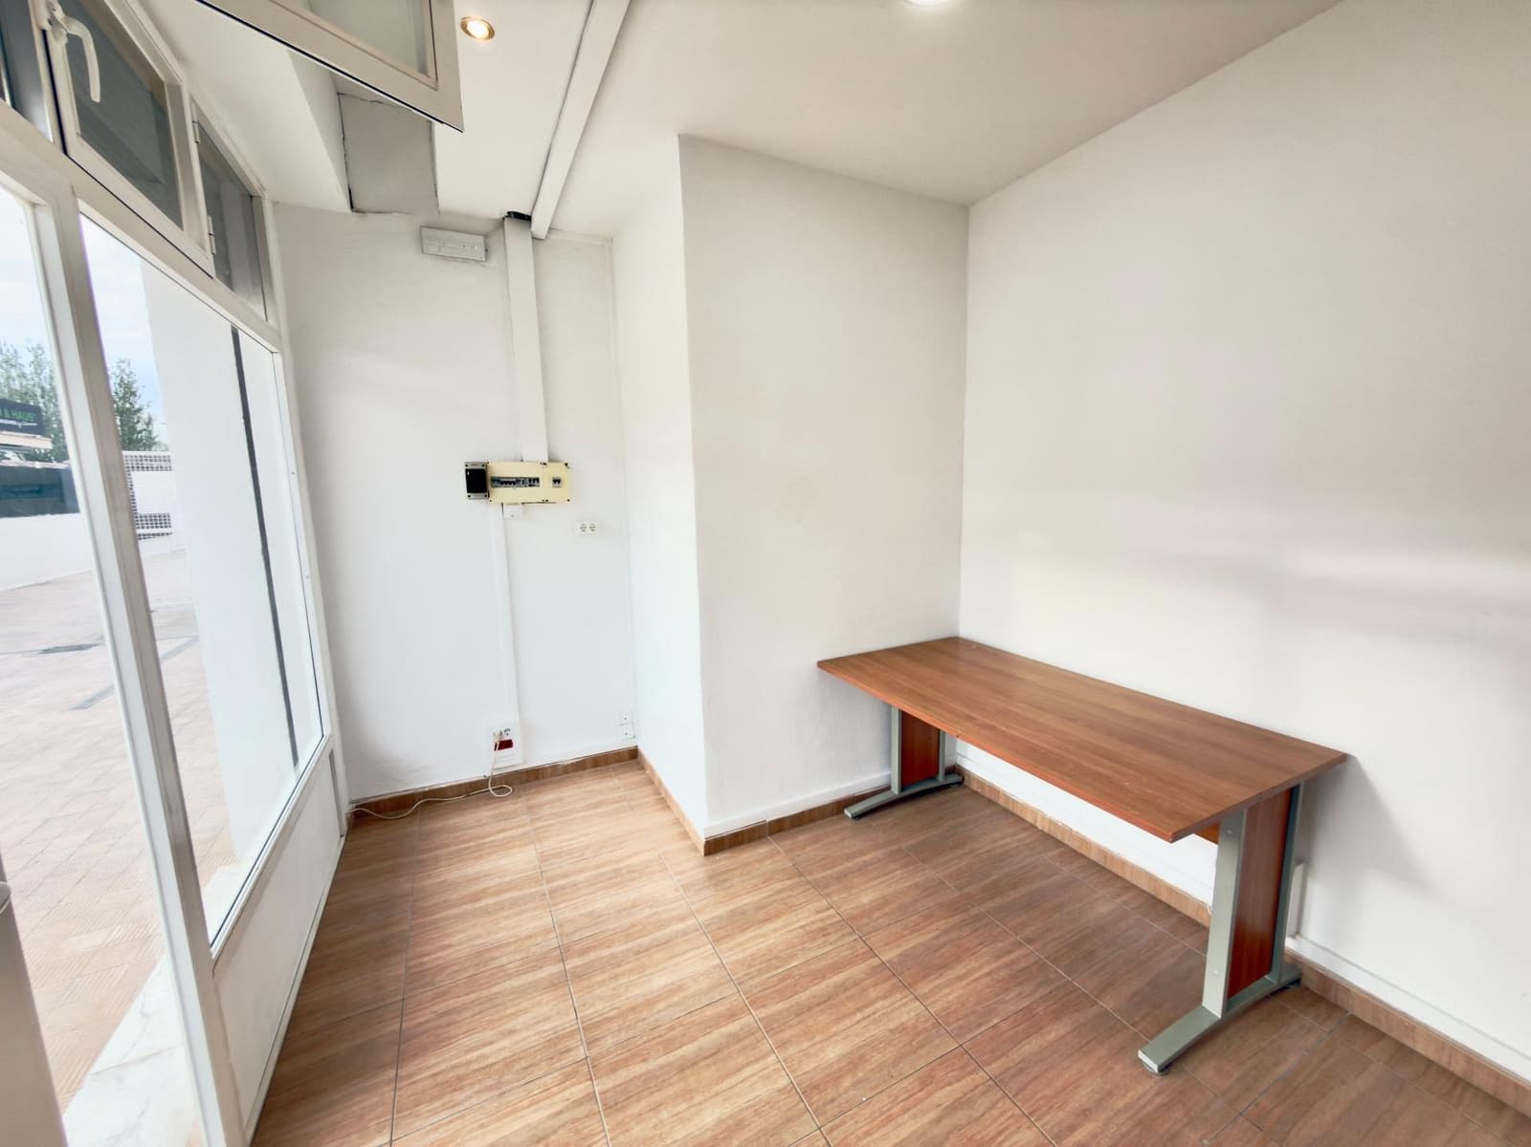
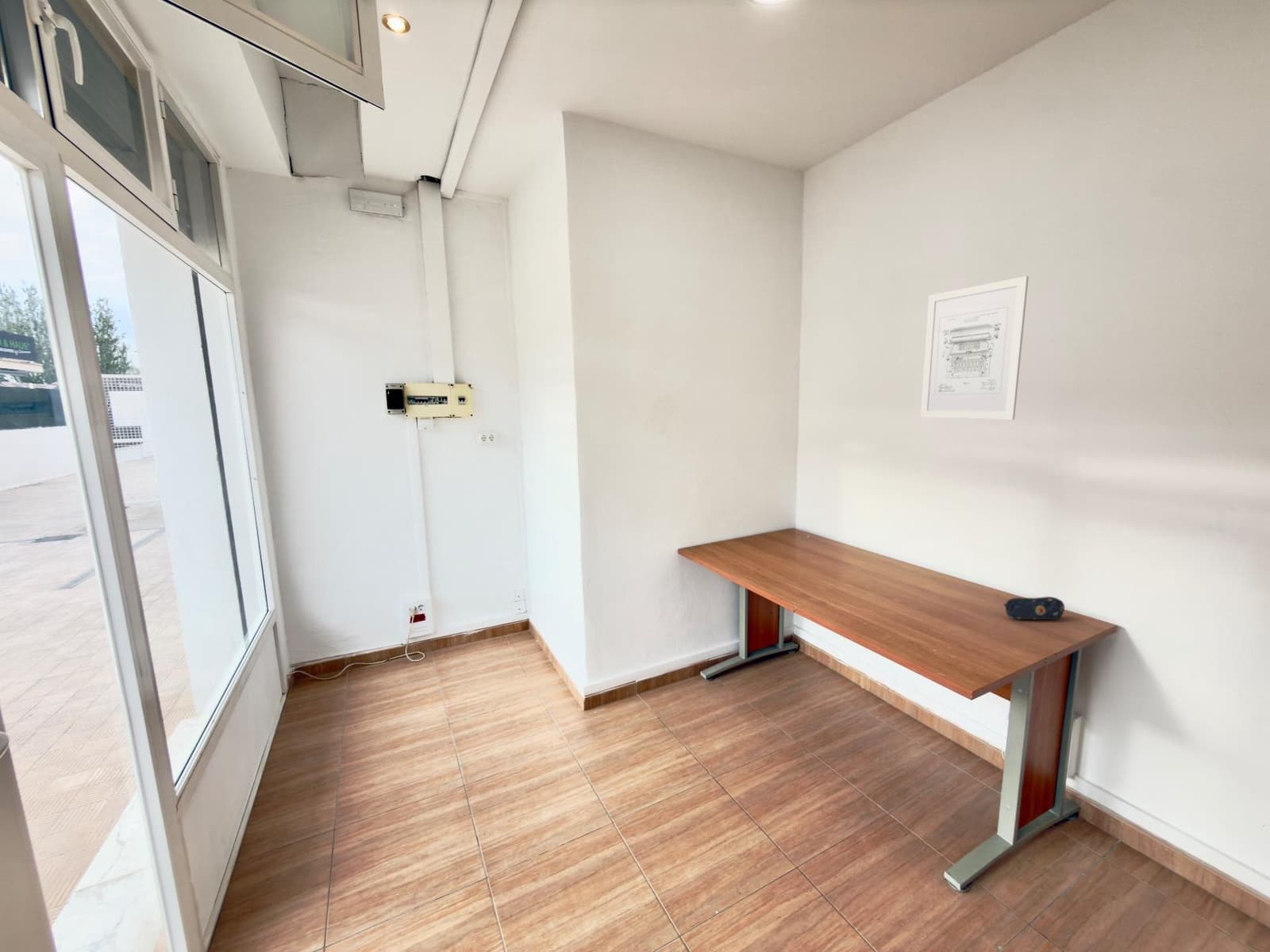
+ pencil case (1034, 608)
+ wall art (968, 353)
